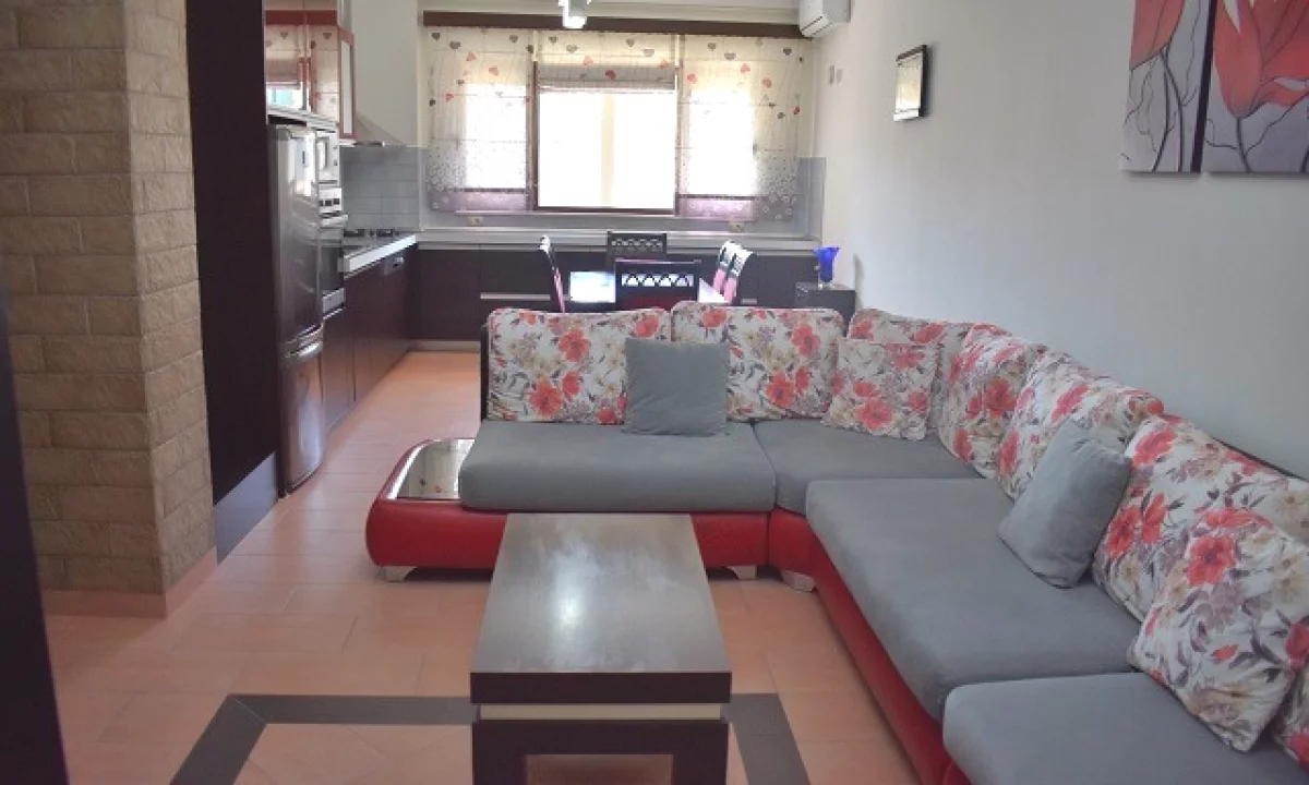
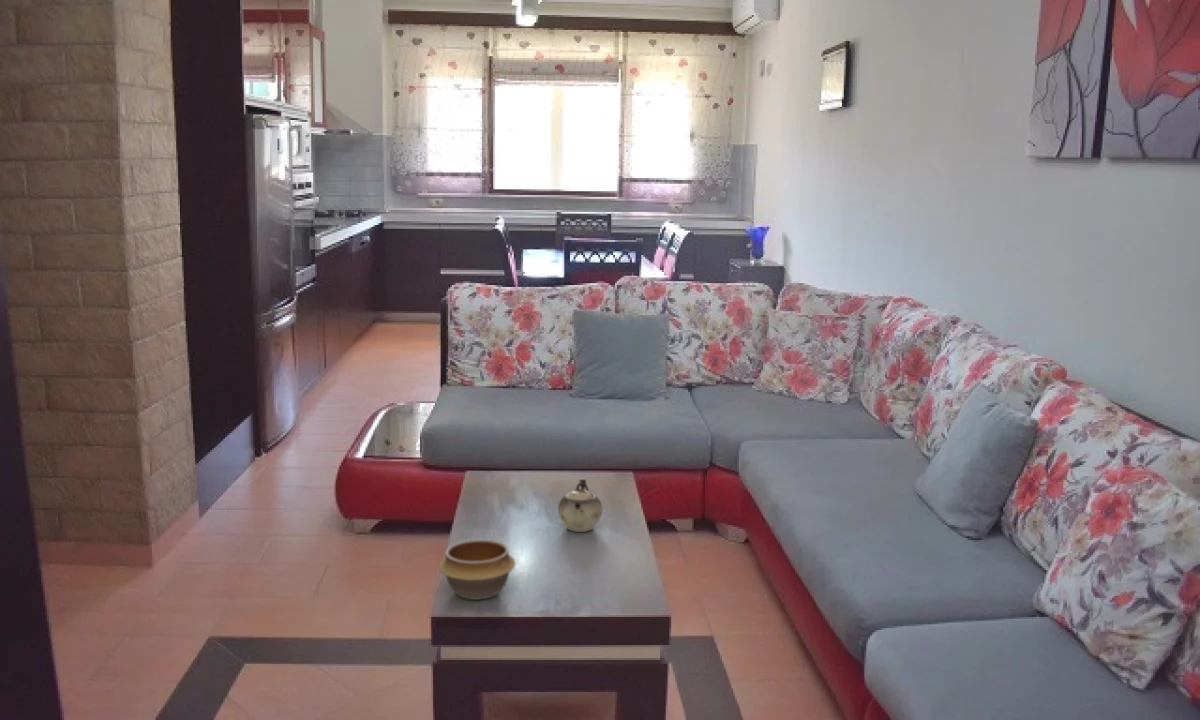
+ bowl (477, 570)
+ teapot (580, 506)
